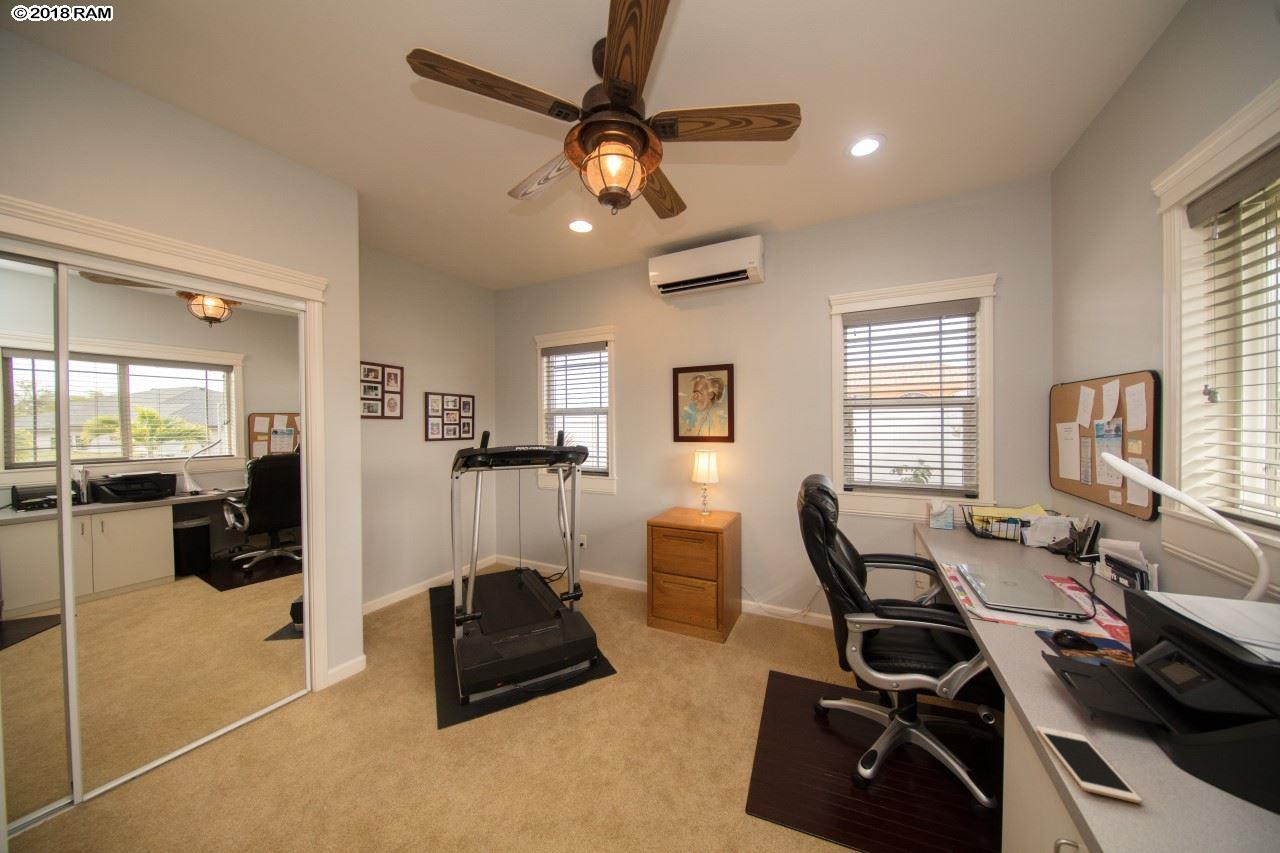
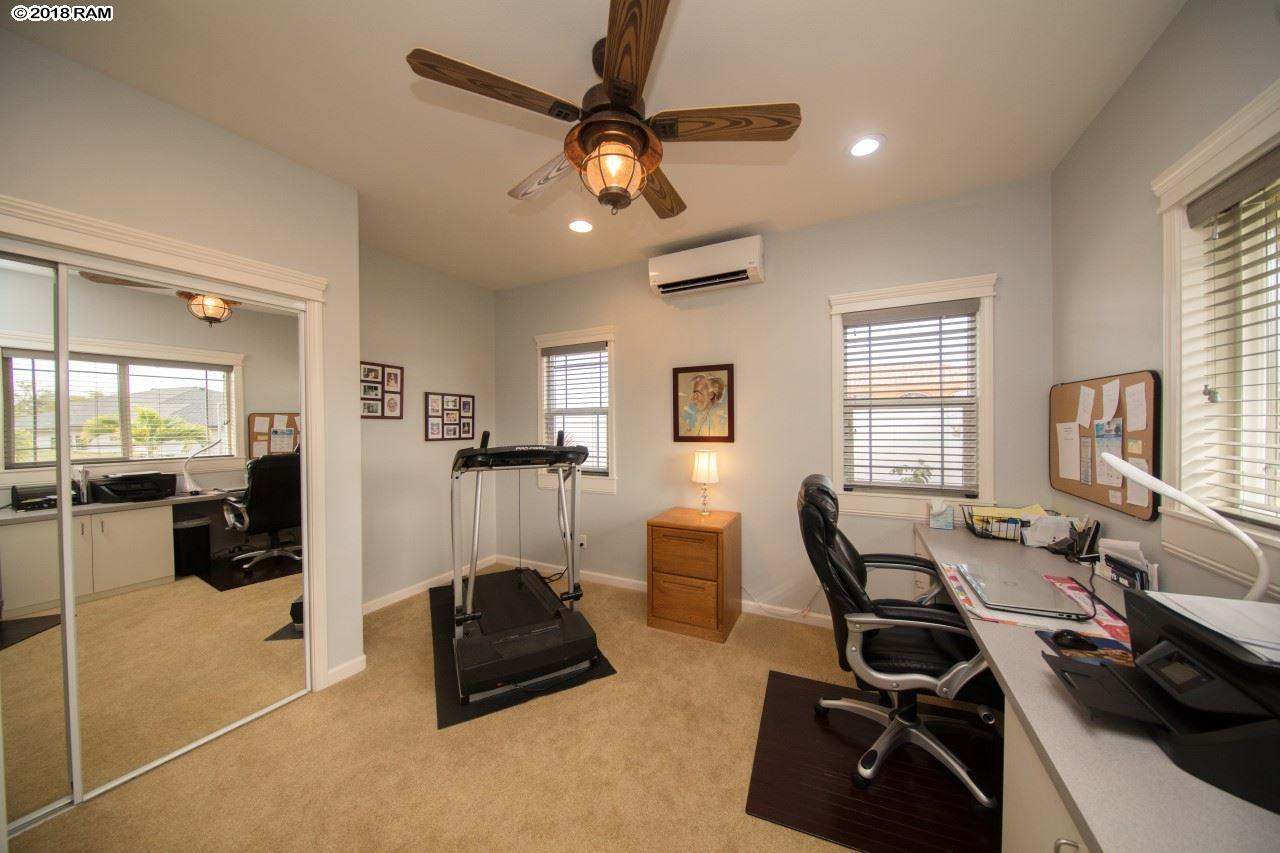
- cell phone (1083, 760)
